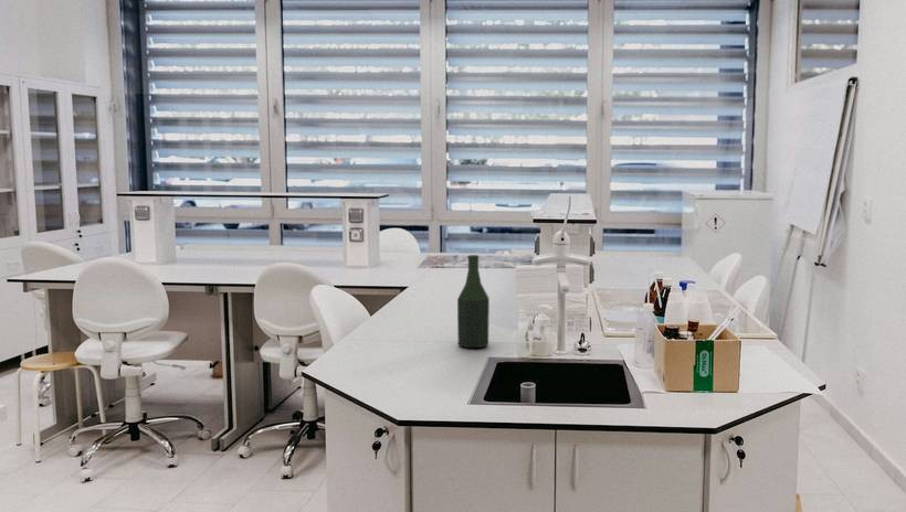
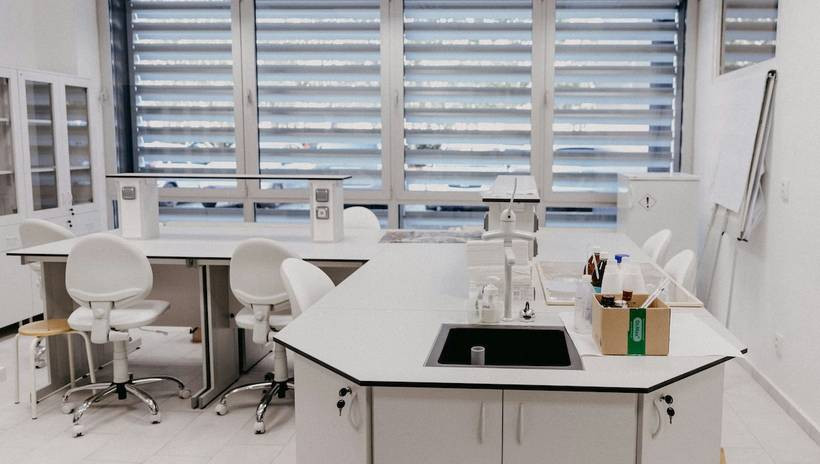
- bottle (473, 300)
